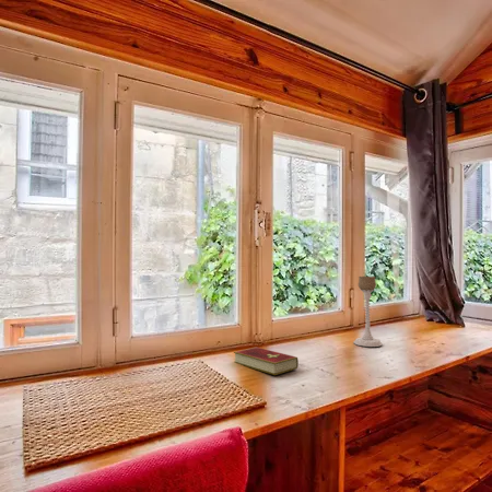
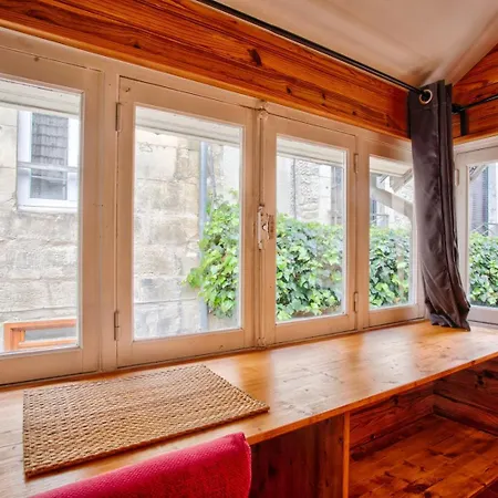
- hardcover book (265, 359)
- candle holder (367, 309)
